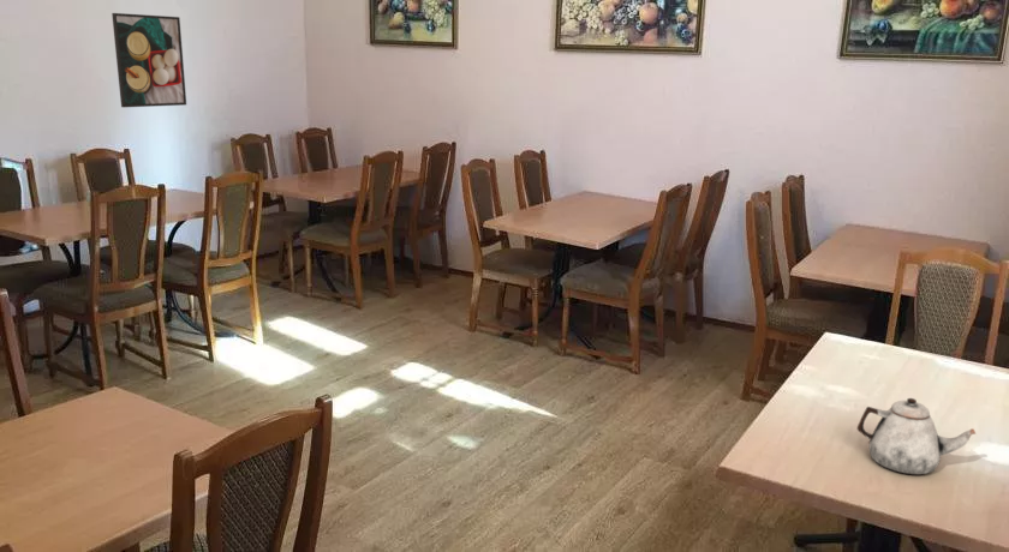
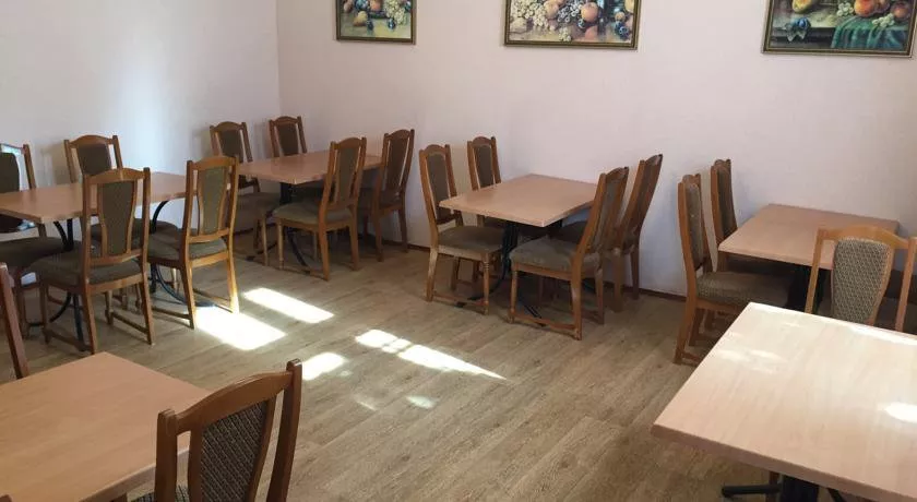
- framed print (150, 61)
- teapot (914, 432)
